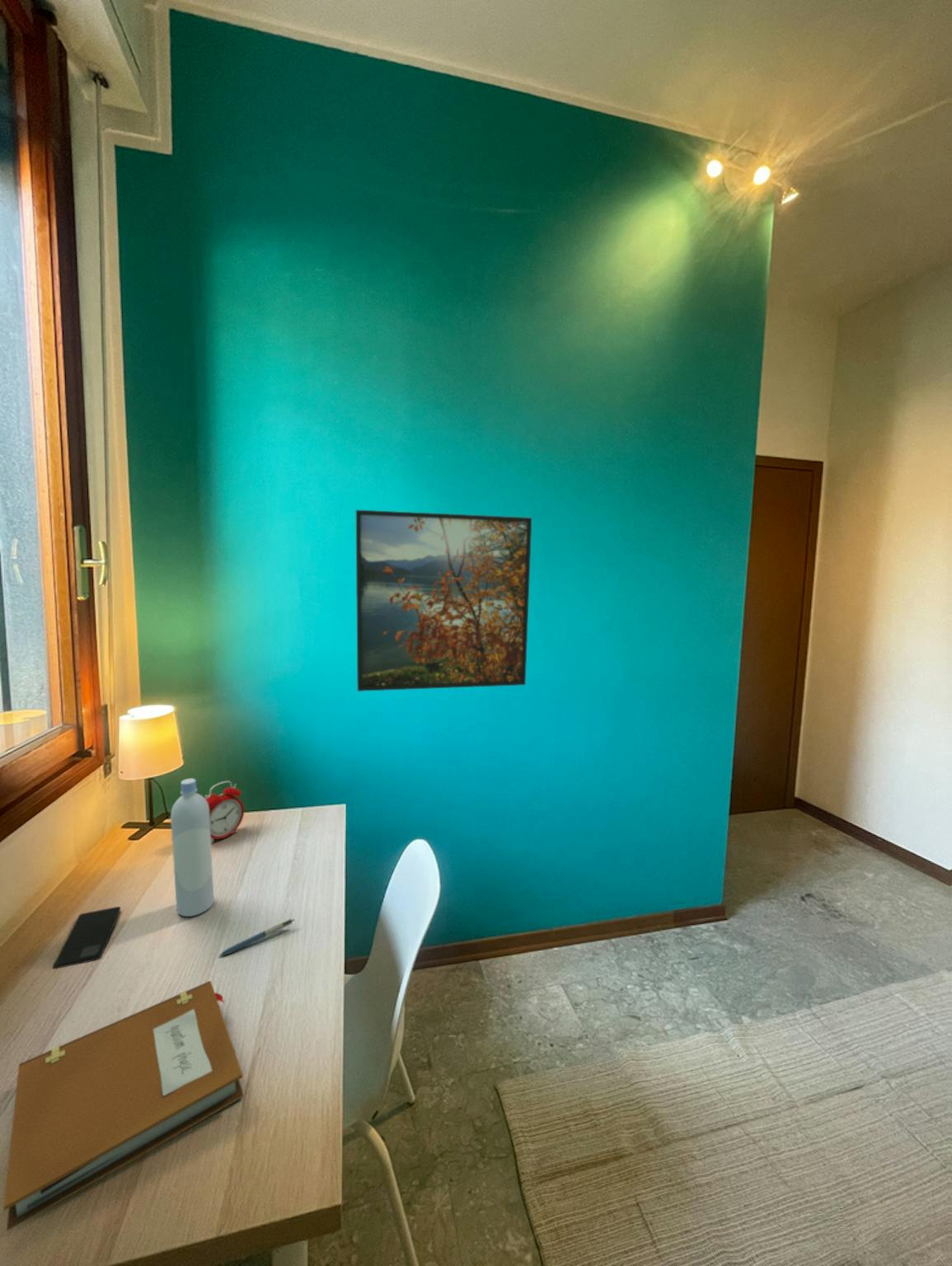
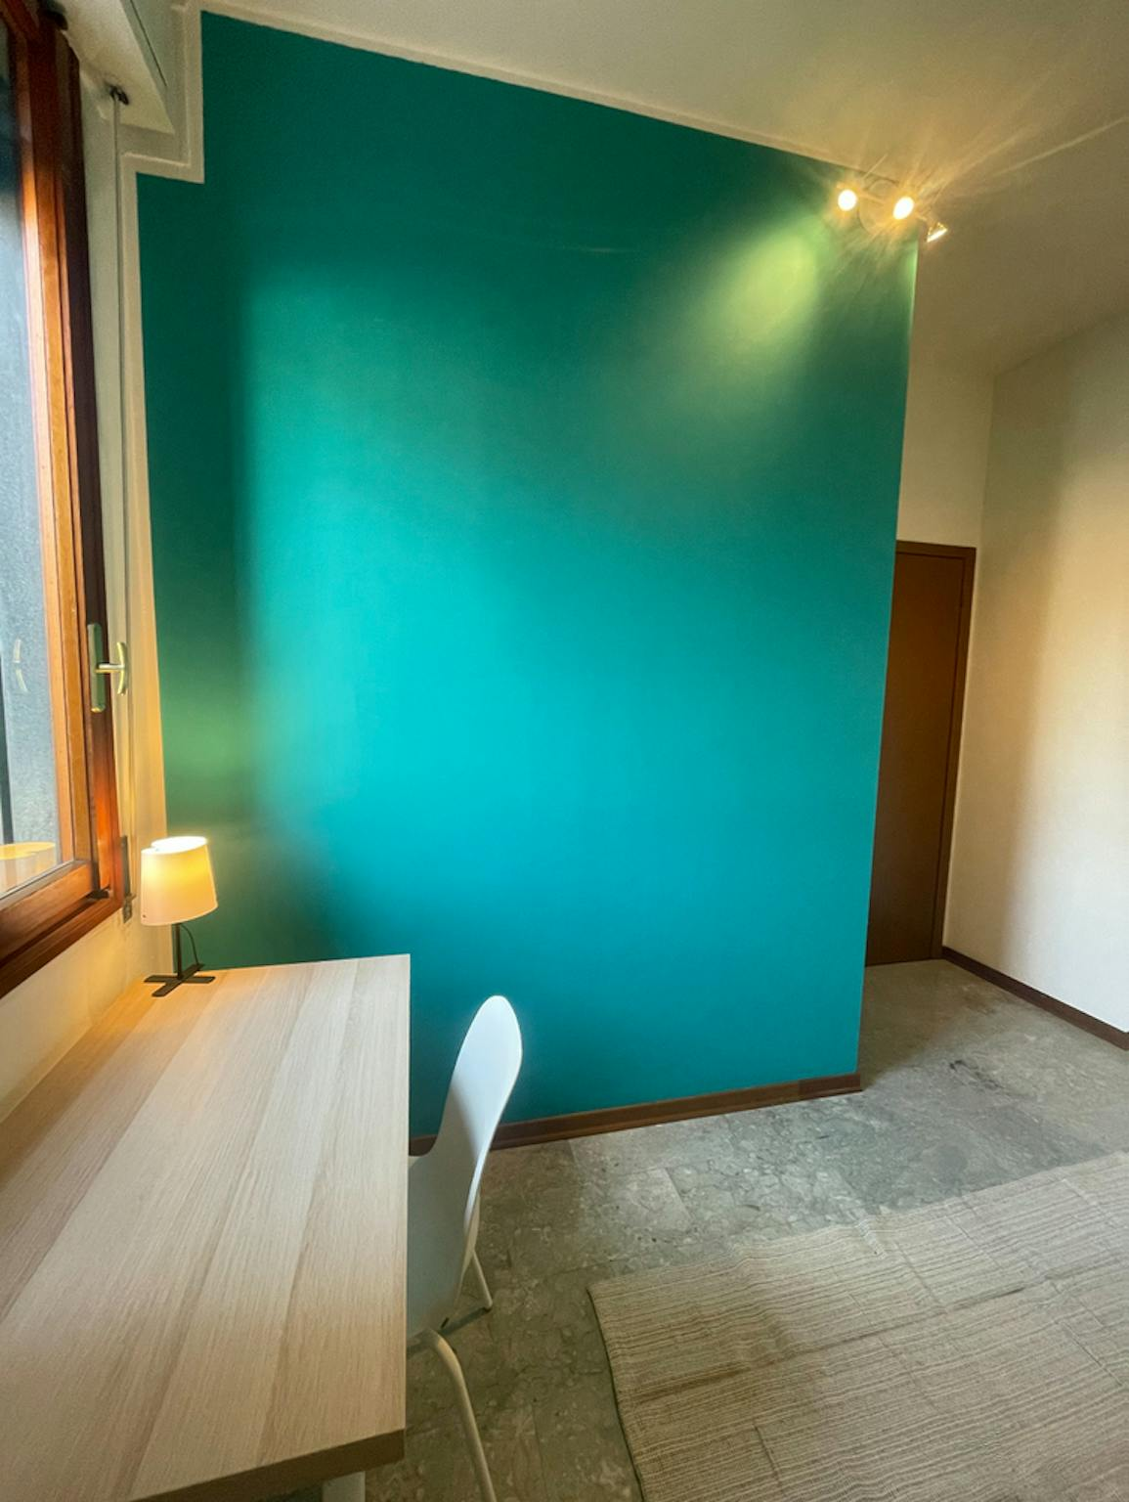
- notebook (136, 1074)
- smartphone (89, 935)
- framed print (445, 603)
- bottle (192, 845)
- alarm clock (221, 809)
- pen (258, 935)
